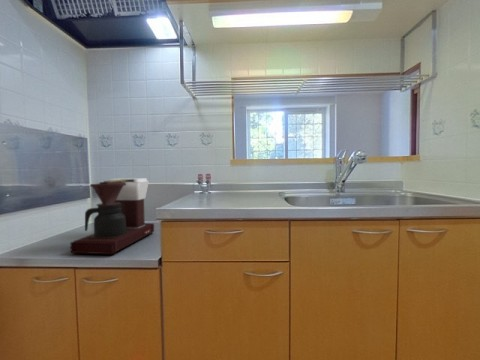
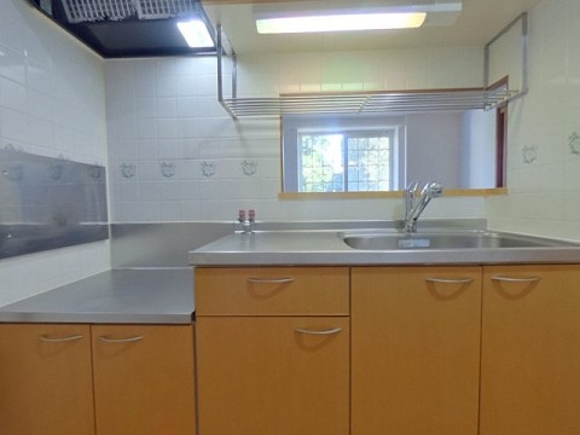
- coffee maker (117, 210)
